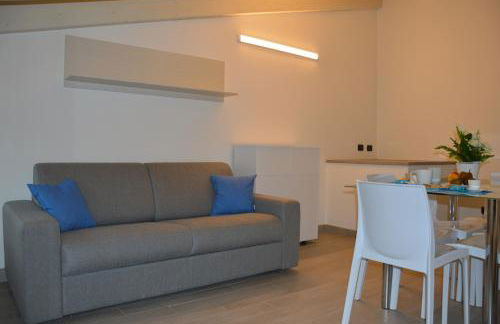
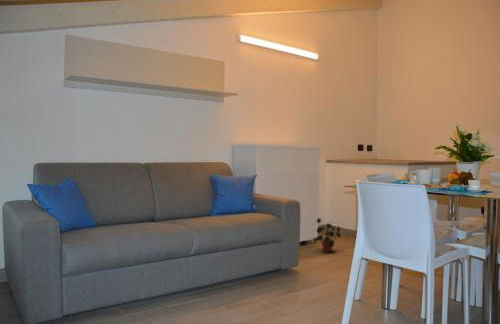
+ potted plant (325, 234)
